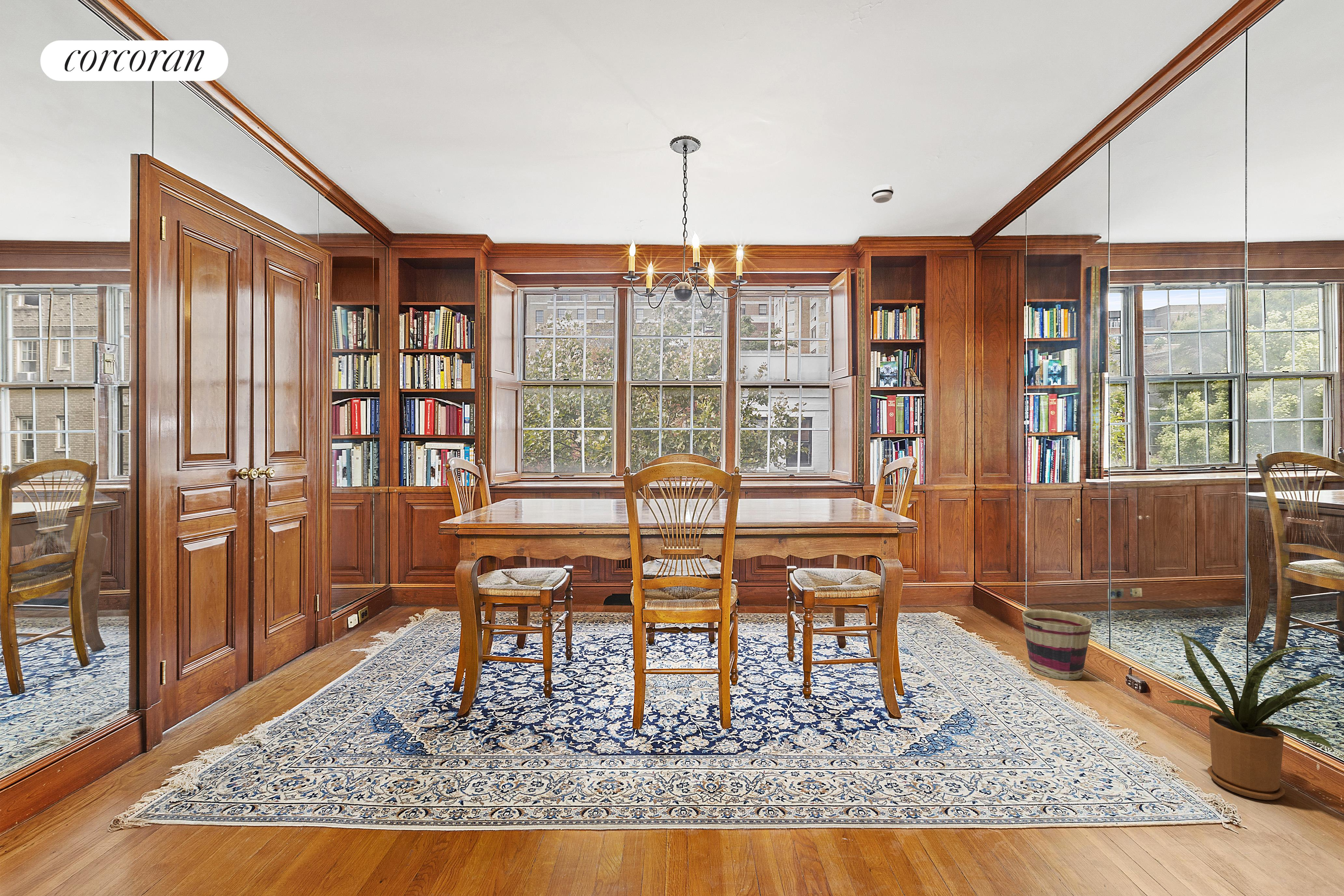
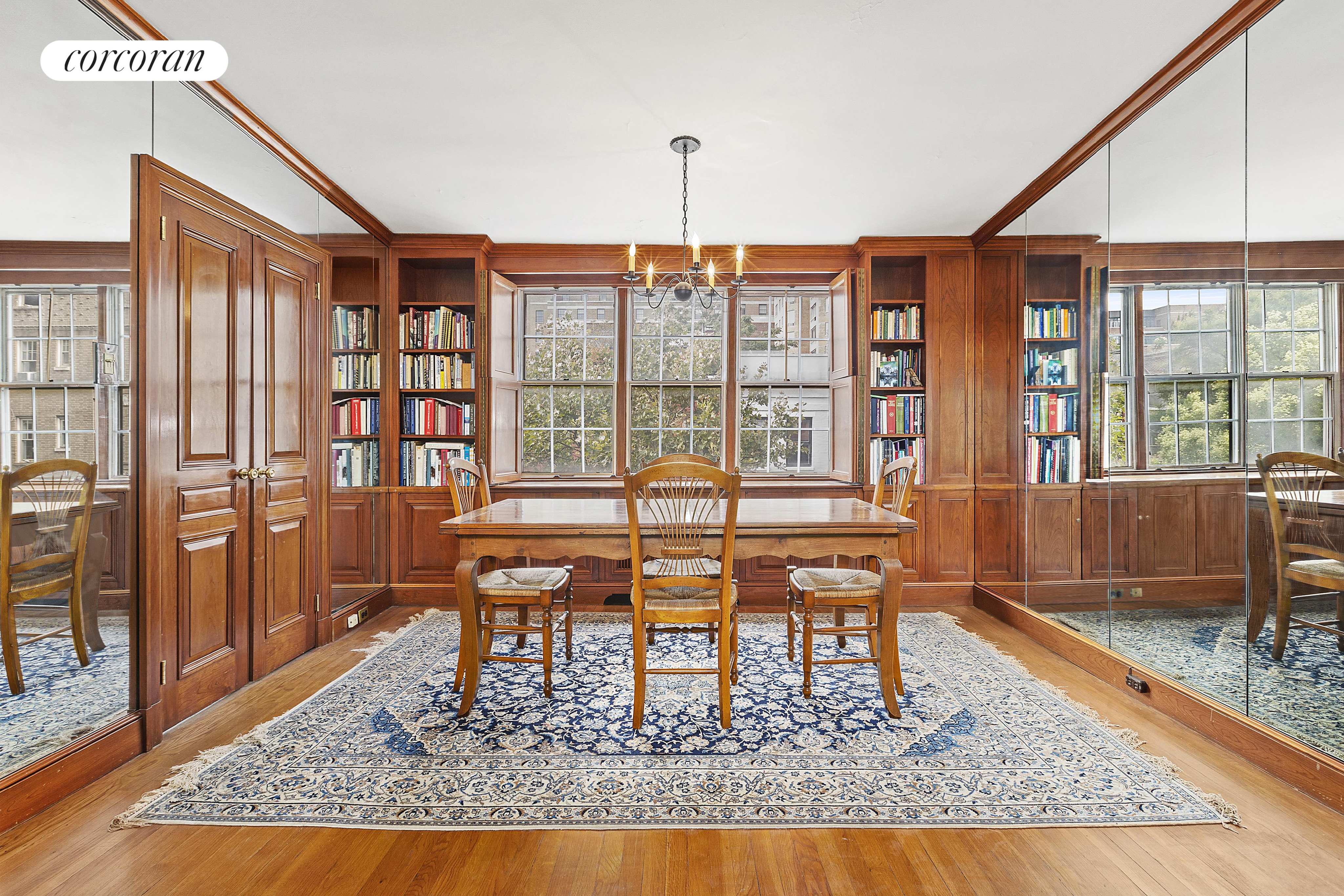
- basket (1056, 644)
- house plant (1252, 708)
- smoke detector (882, 194)
